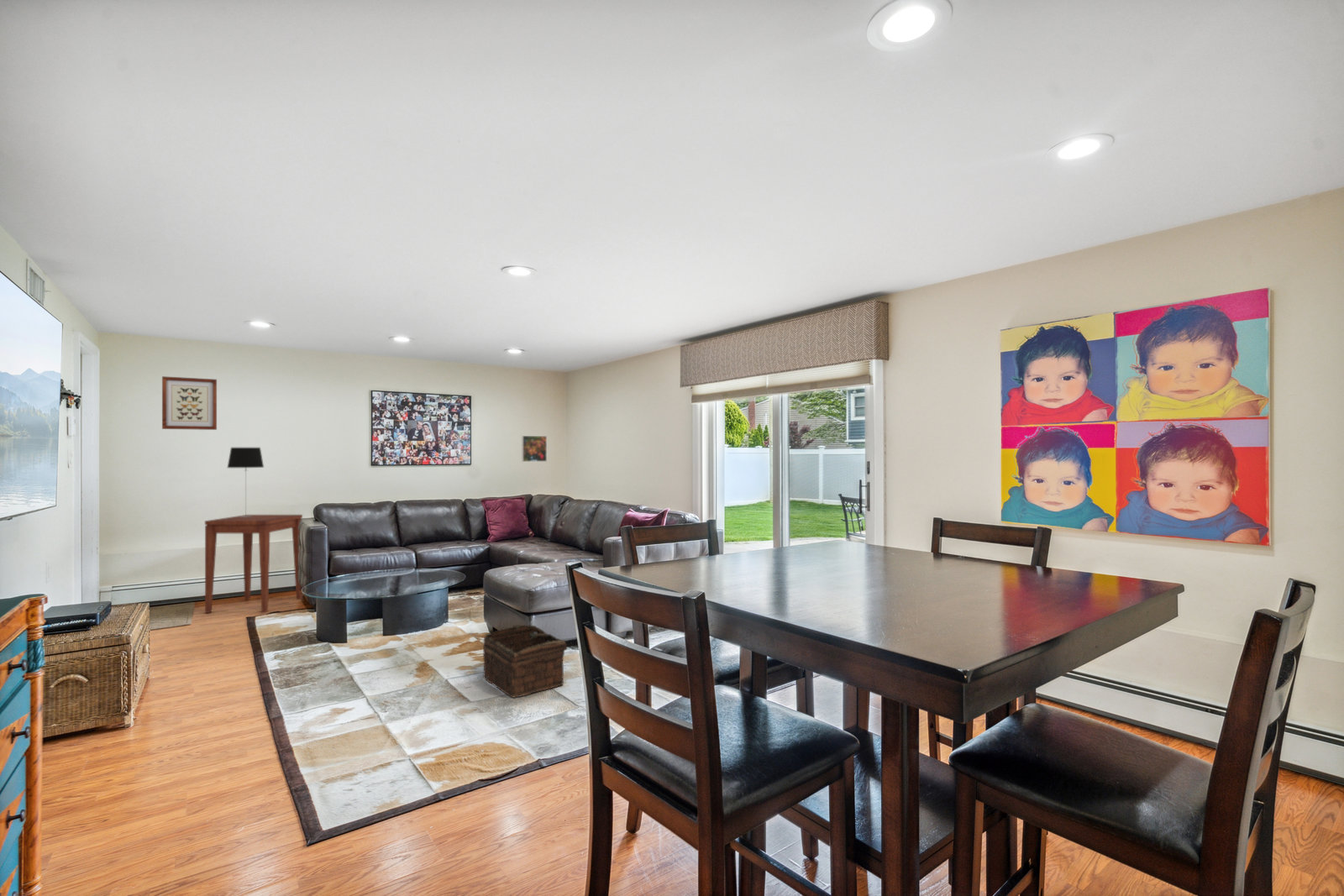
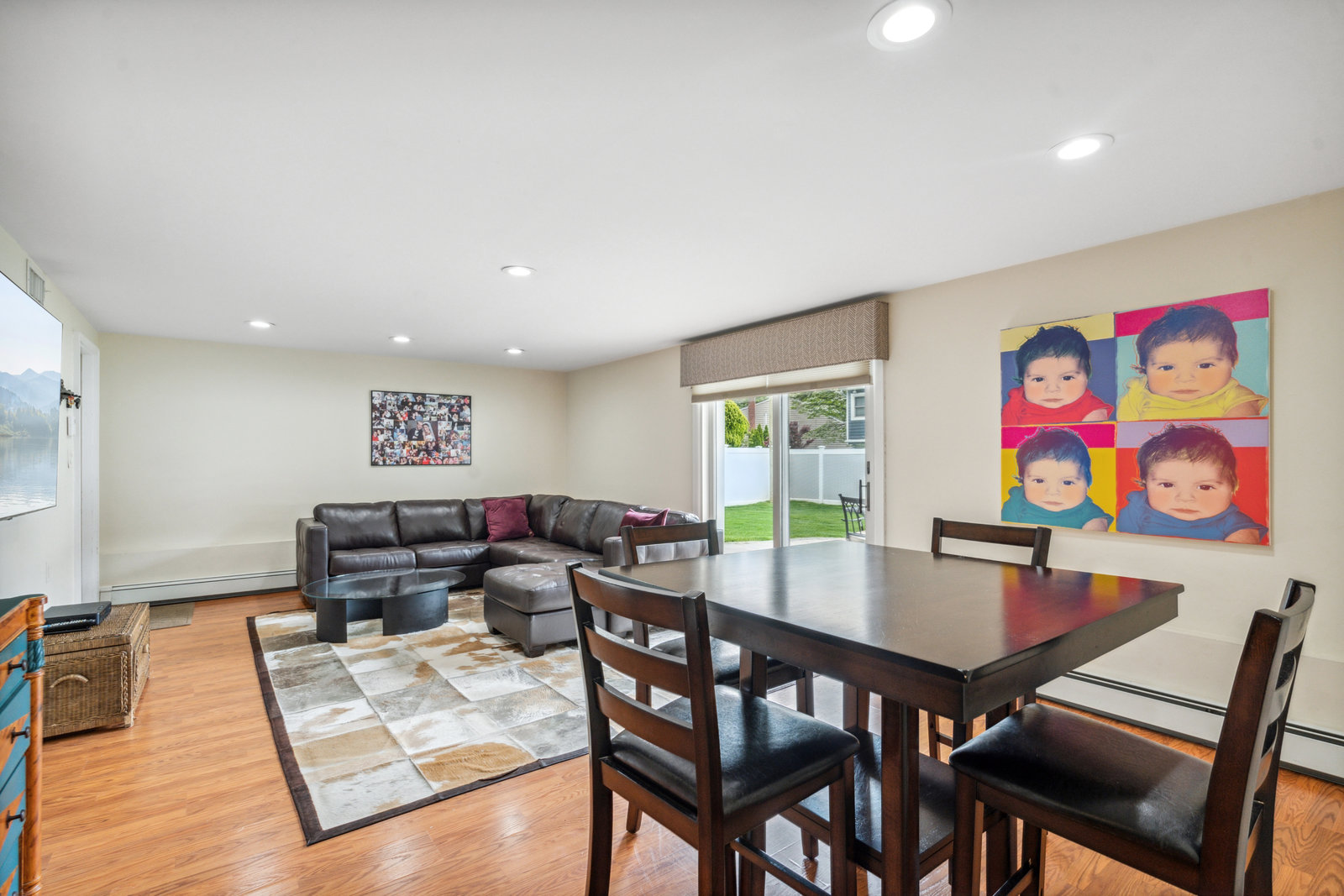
- table lamp (245, 481)
- wall art (190, 403)
- basket (528, 653)
- side table (260, 561)
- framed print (534, 448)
